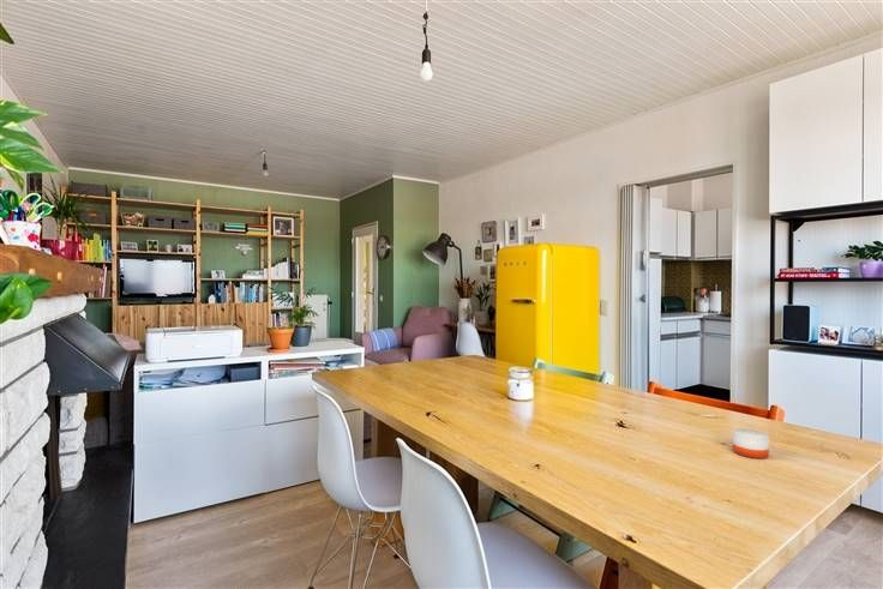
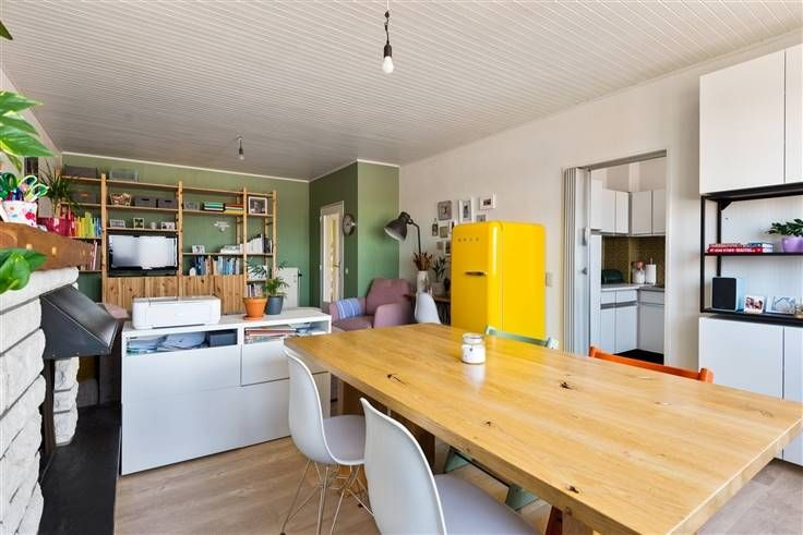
- candle (750, 432)
